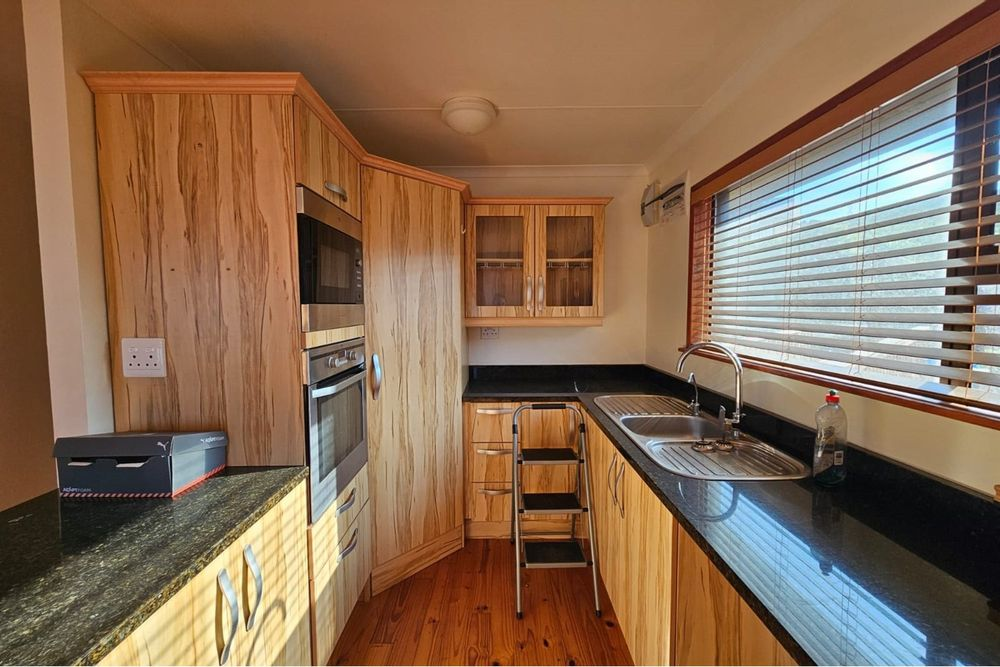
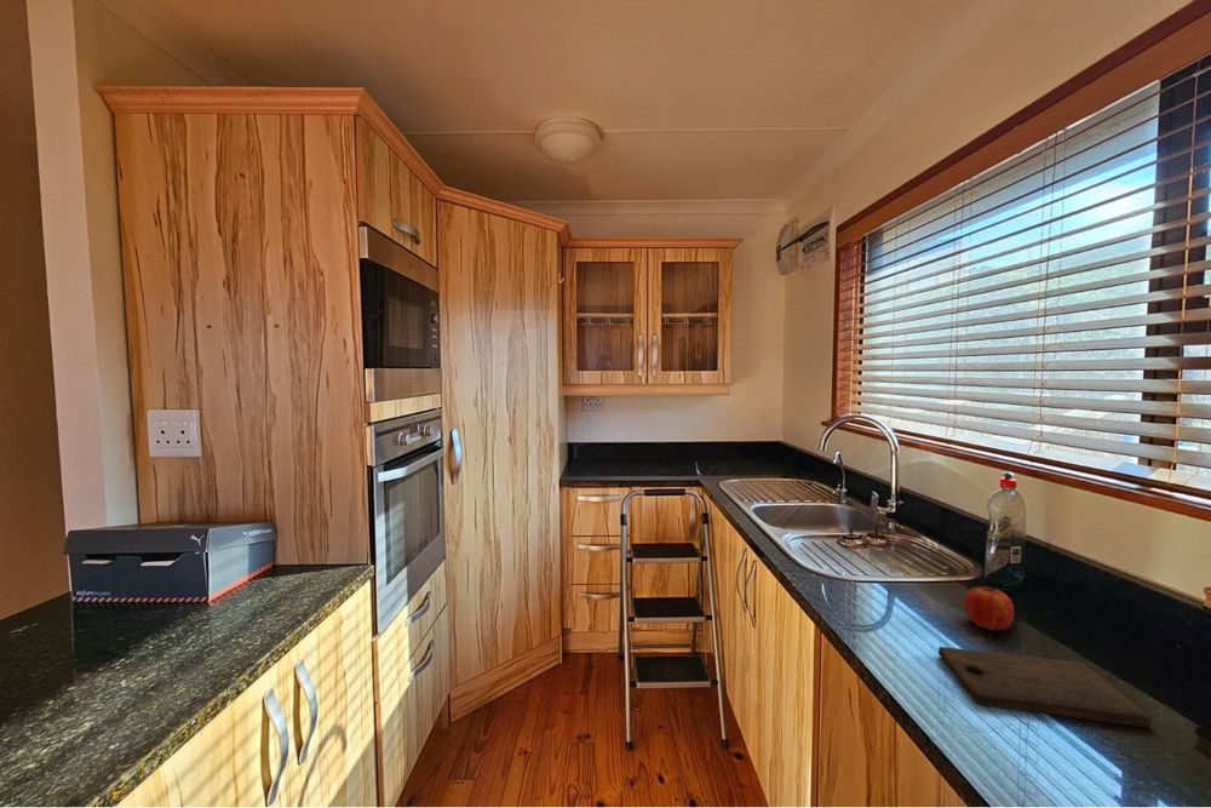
+ fruit (988, 604)
+ cutting board (1032, 682)
